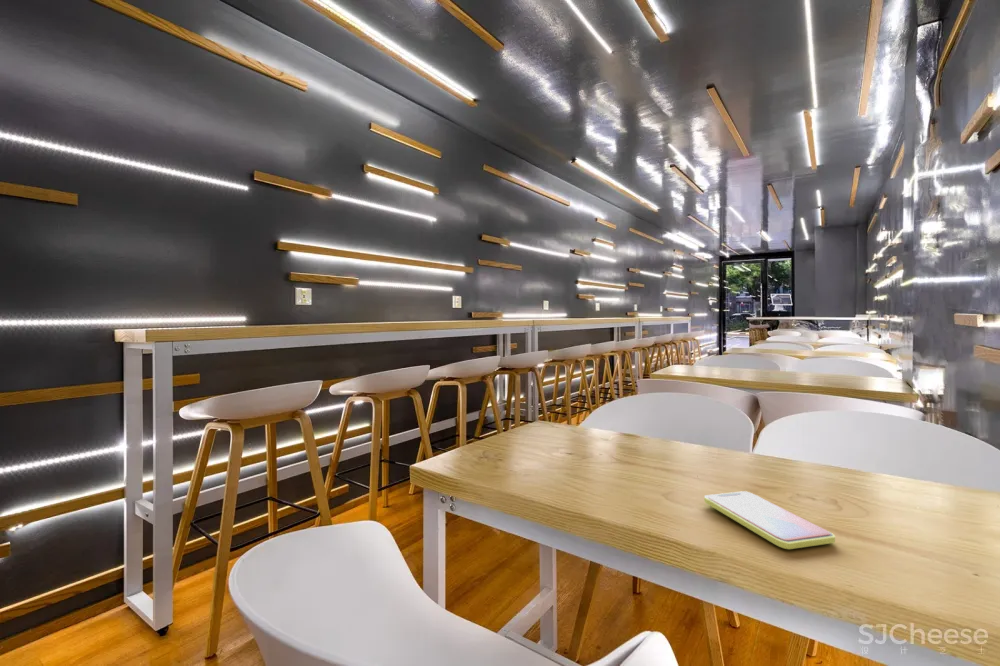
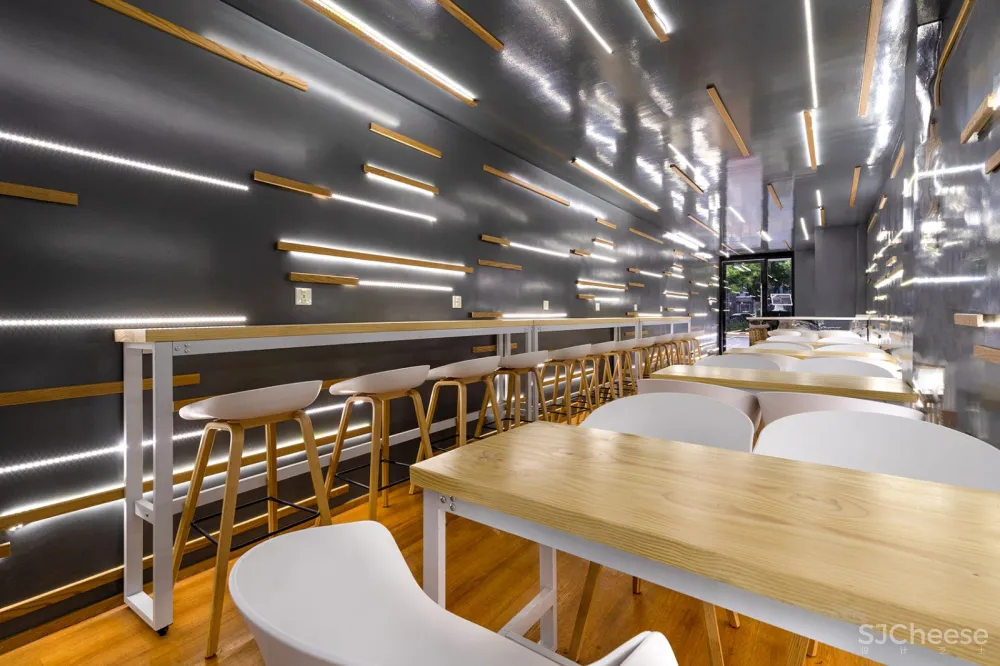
- smartphone (763, 516)
